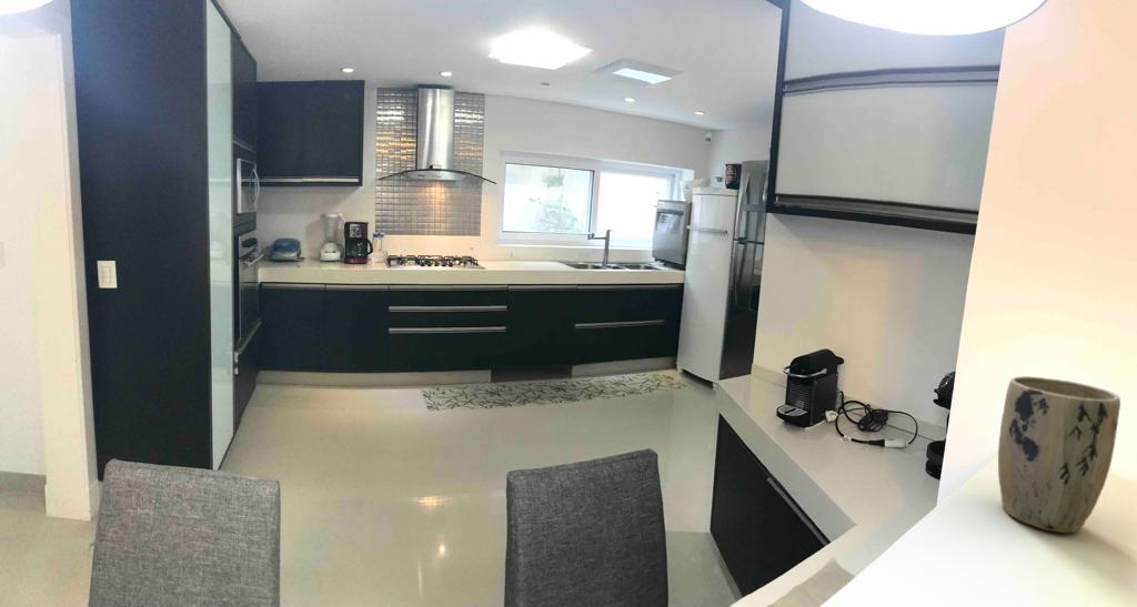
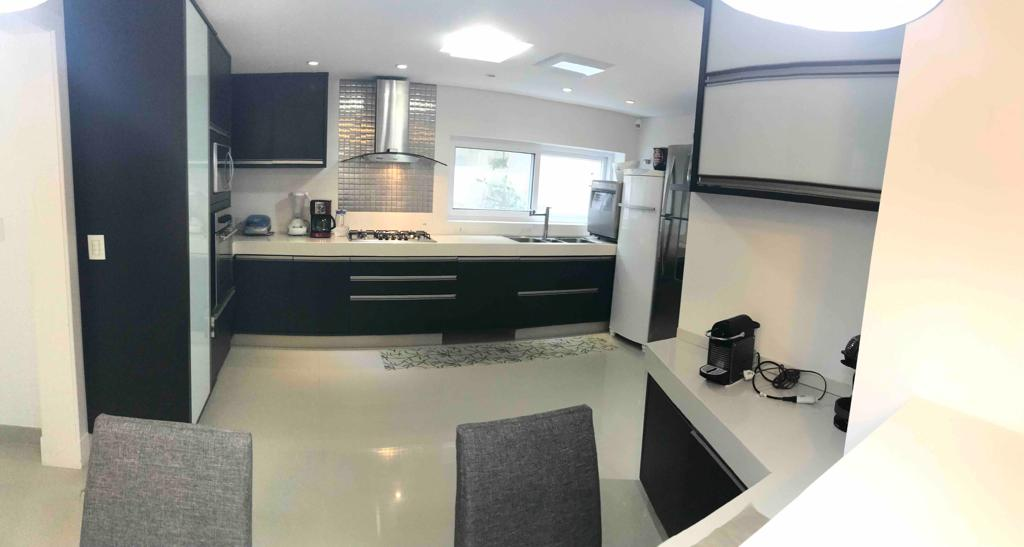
- plant pot (1052, 453)
